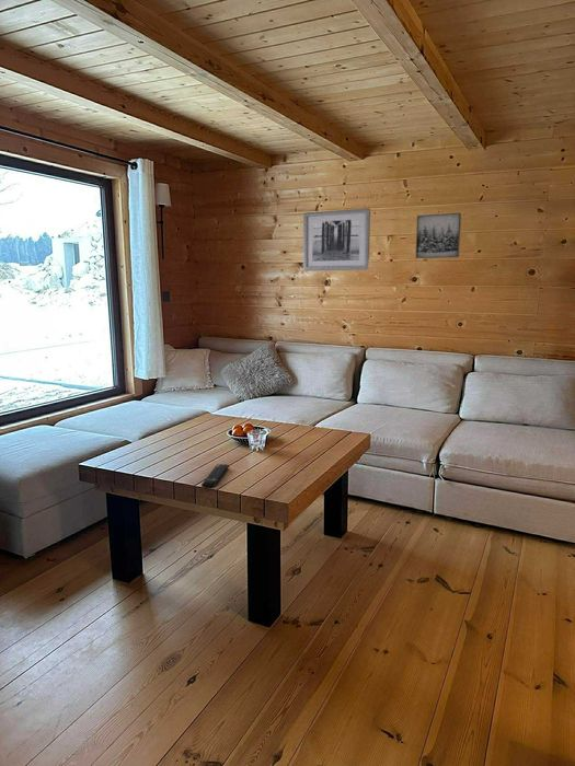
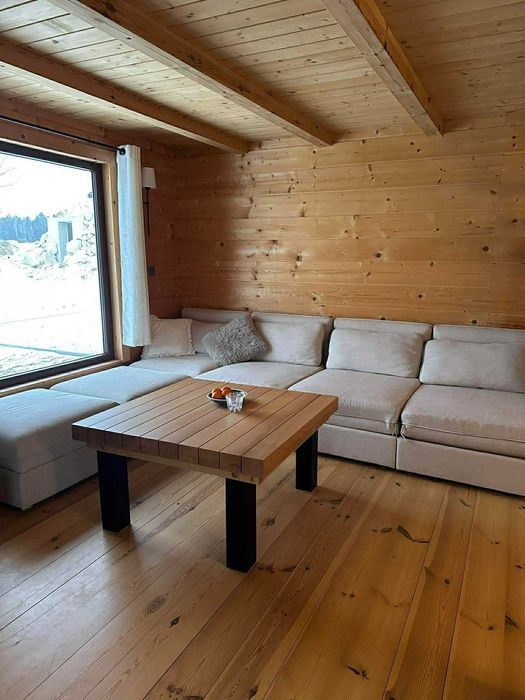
- wall art (437, 235)
- remote control (216, 475)
- wall art (335, 241)
